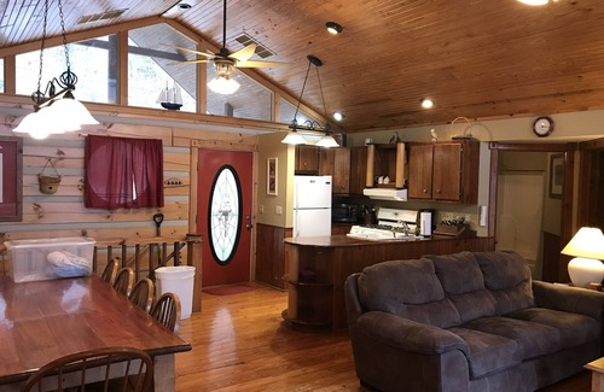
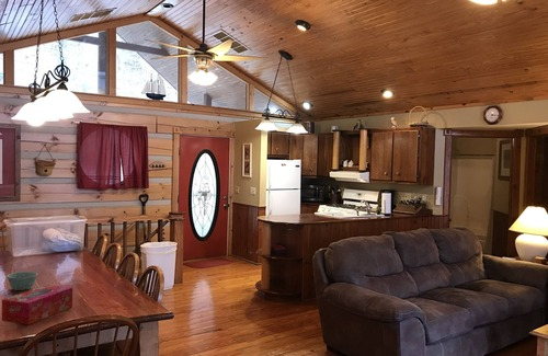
+ tissue box (38, 302)
+ bowl (22, 282)
